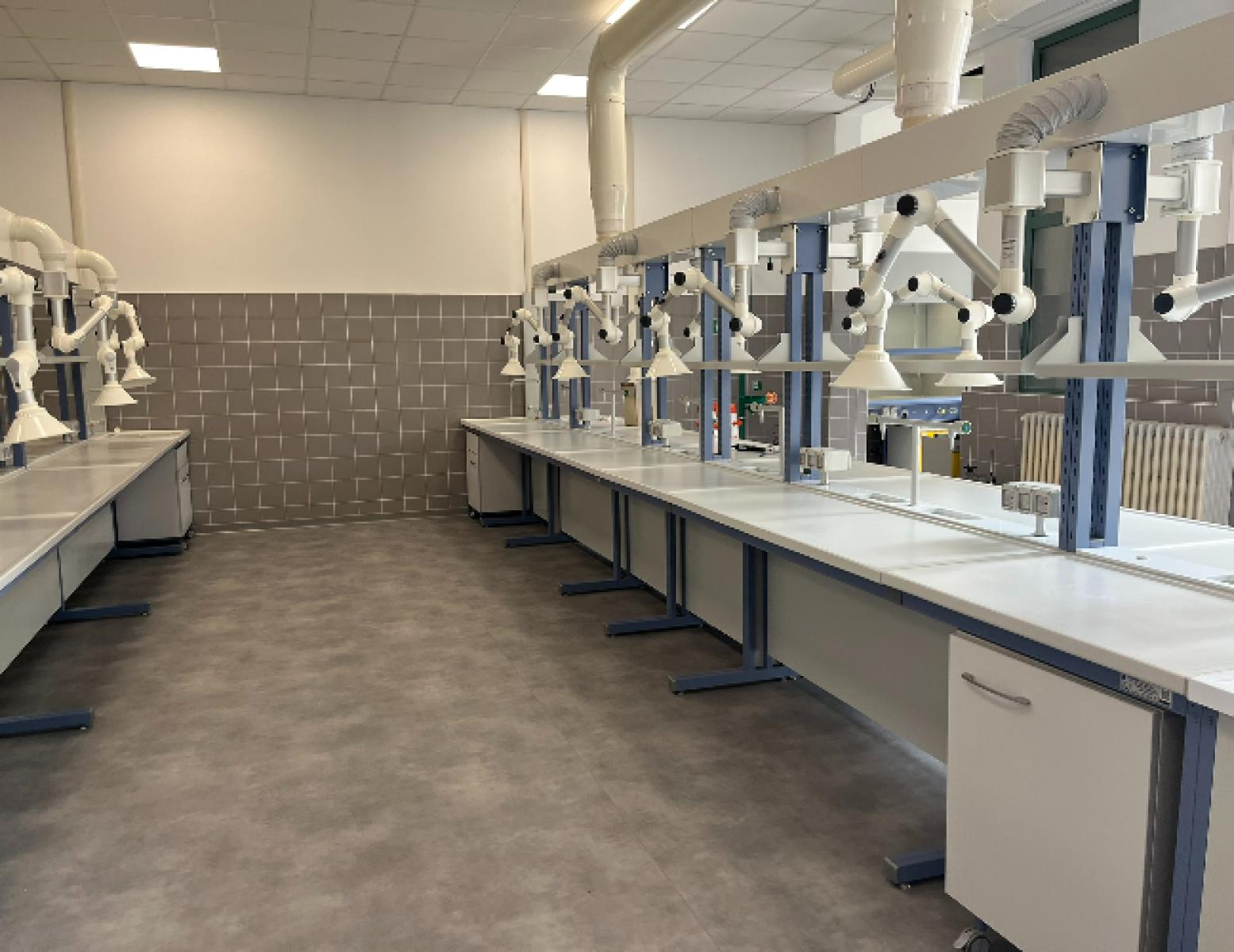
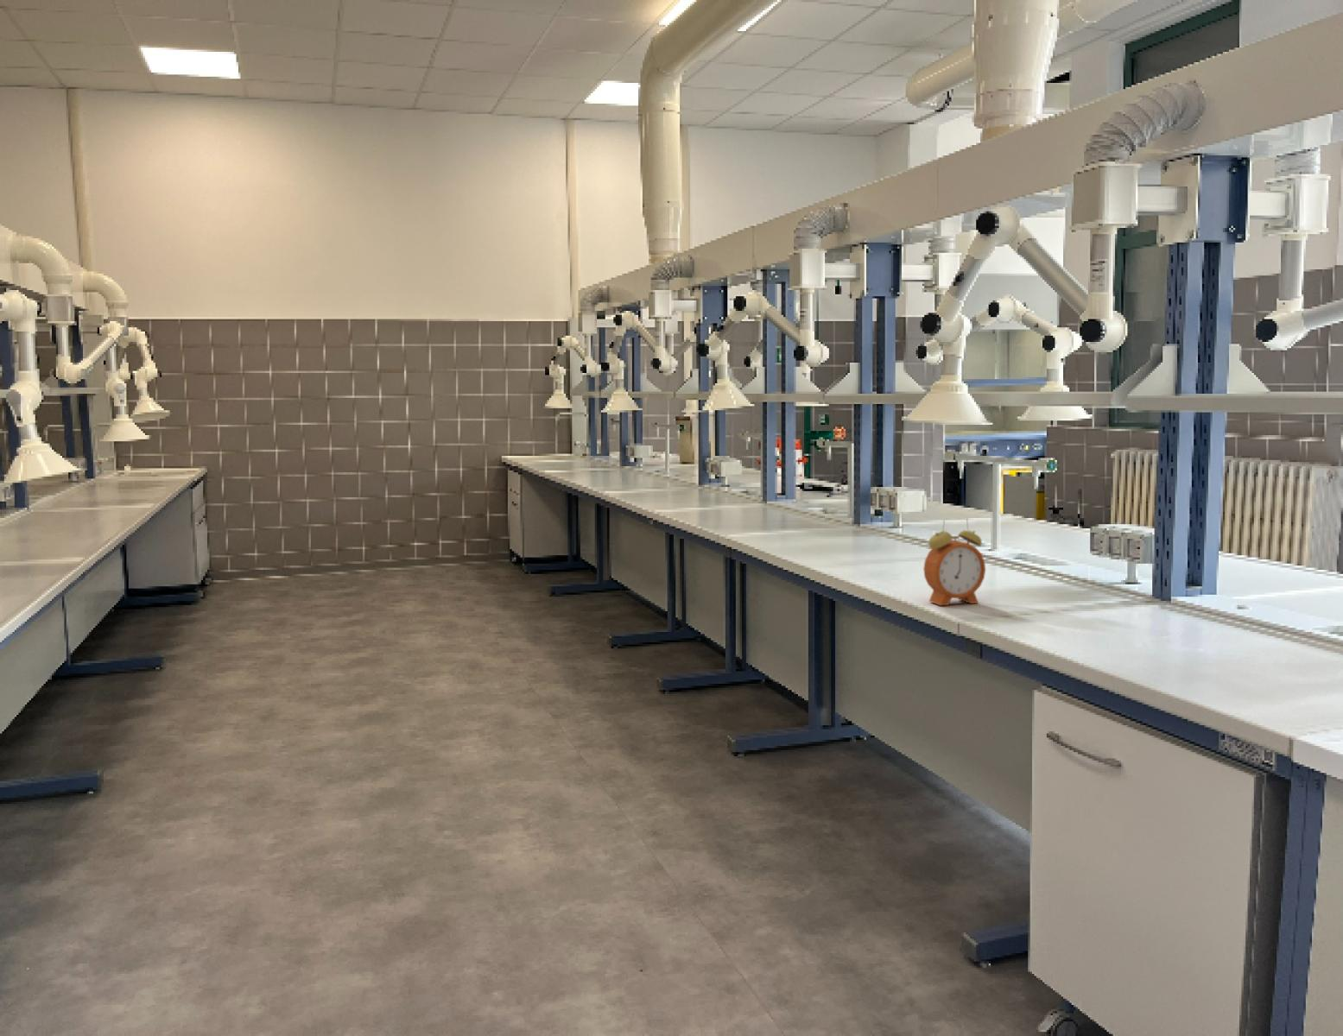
+ alarm clock (954, 560)
